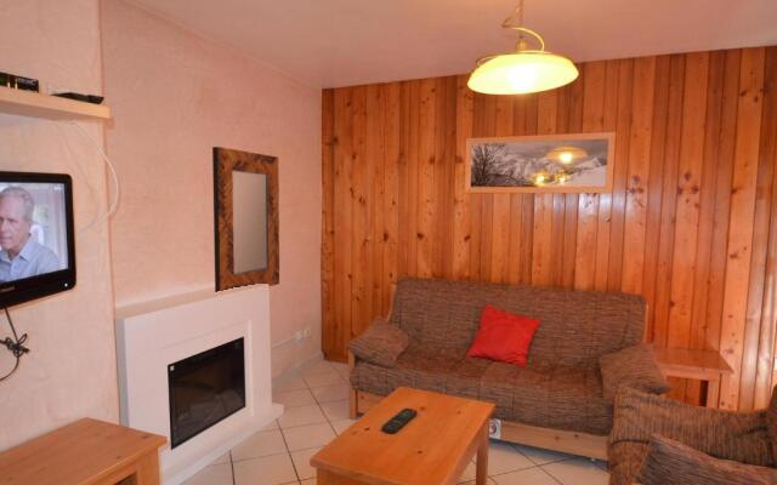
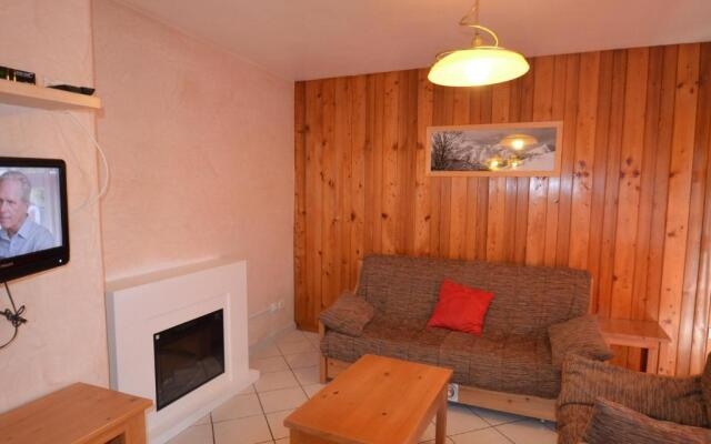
- remote control (399, 420)
- home mirror (249, 222)
